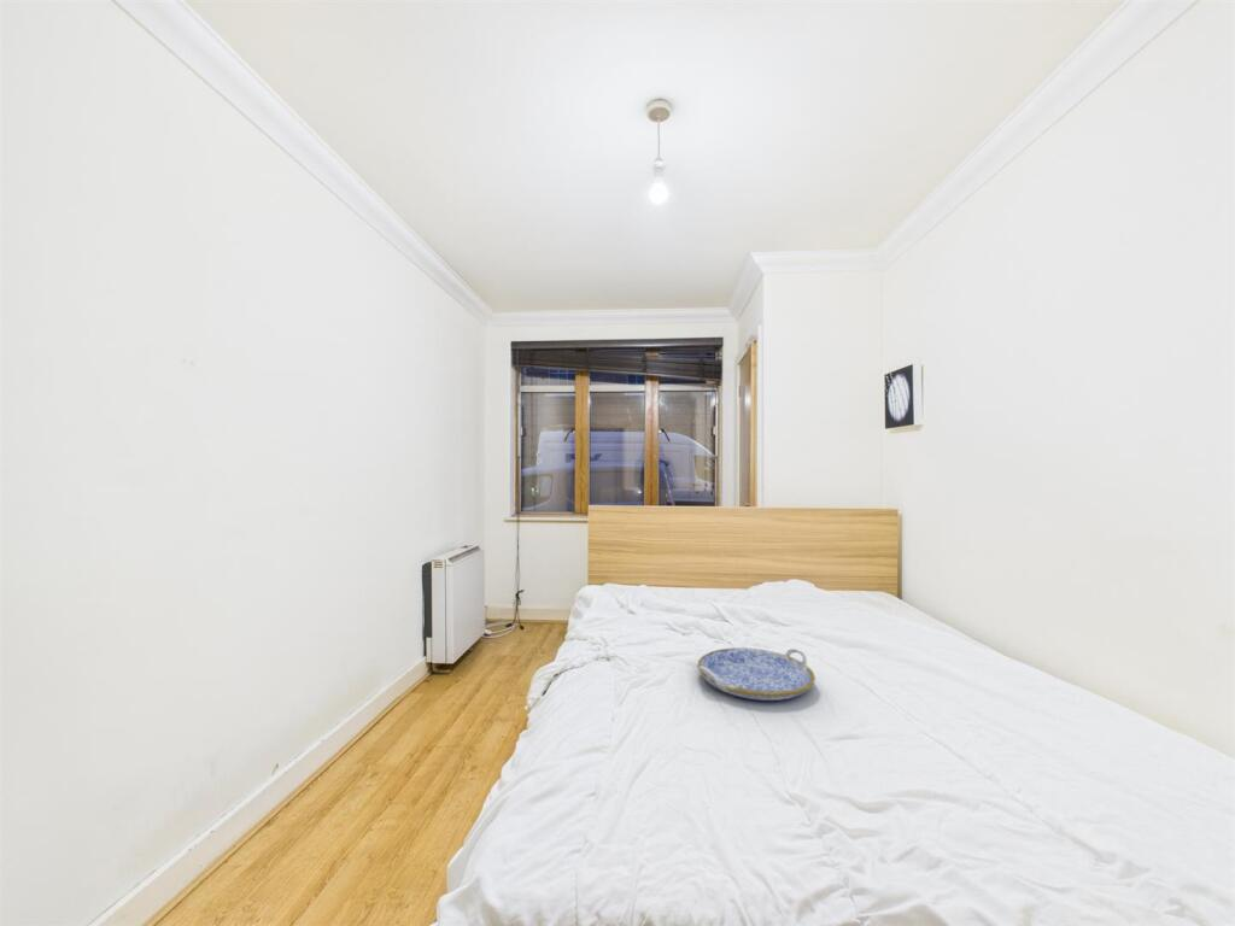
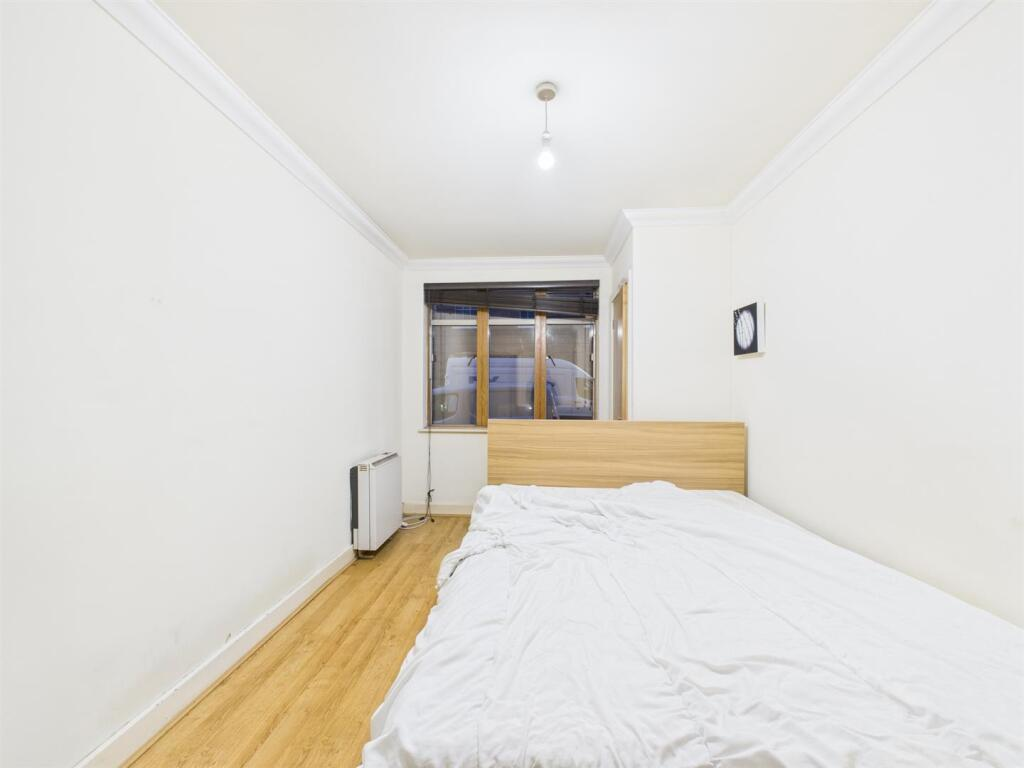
- serving tray (754, 669)
